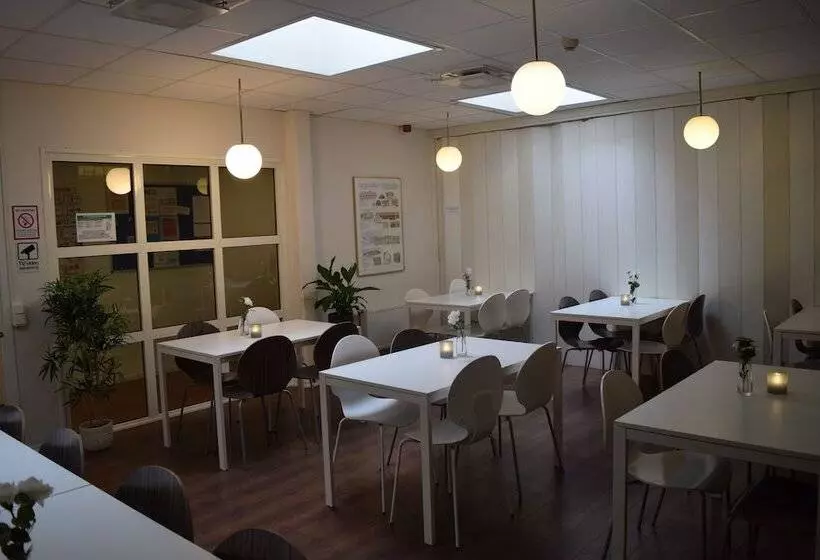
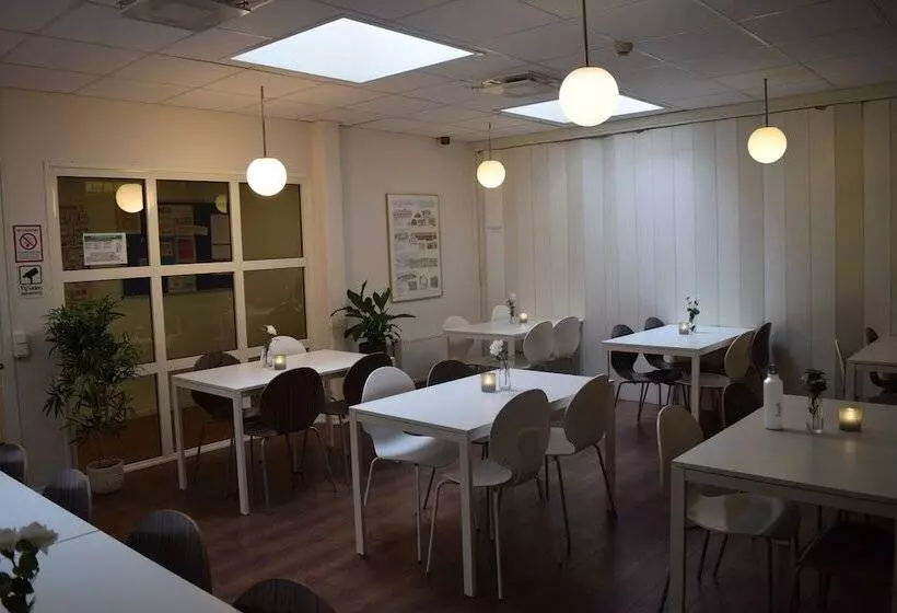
+ water bottle (772, 396)
